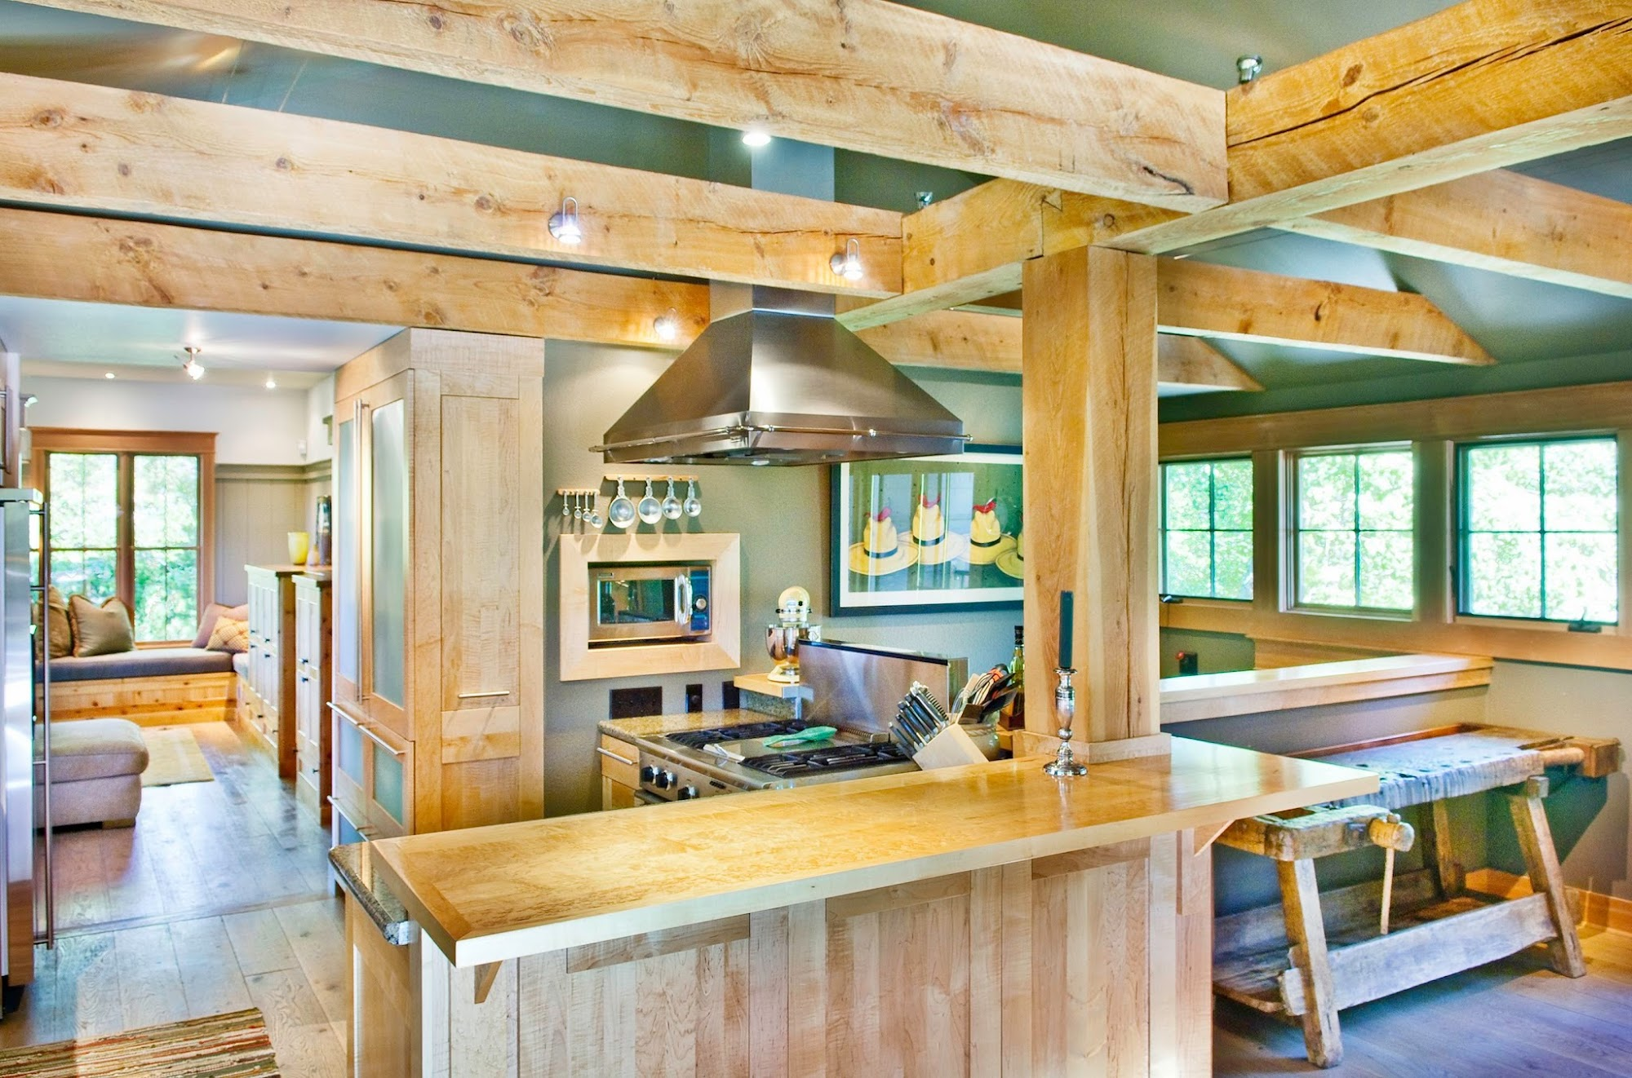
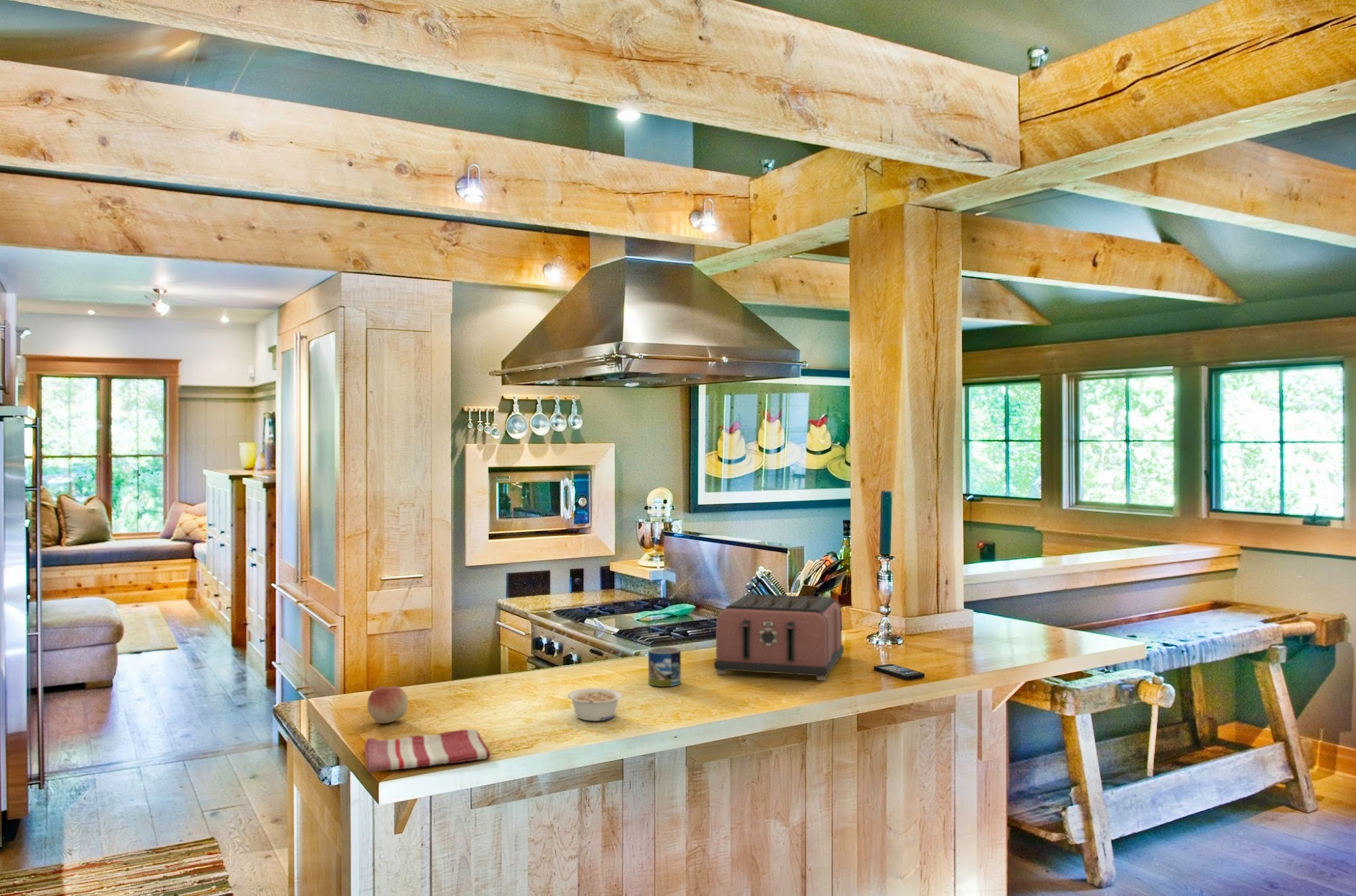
+ smartphone (898, 671)
+ legume (596, 704)
+ dish towel (426, 749)
+ toaster (780, 634)
+ mug (662, 665)
+ fruit (387, 704)
